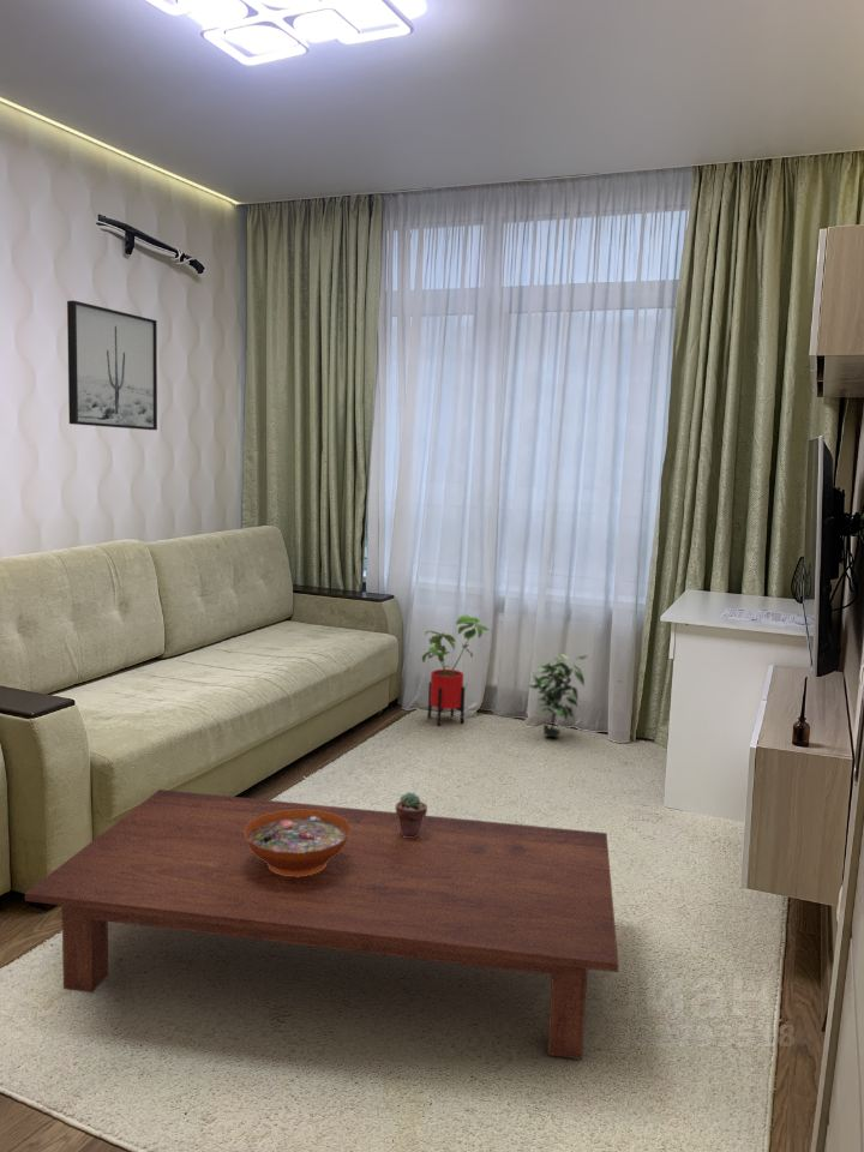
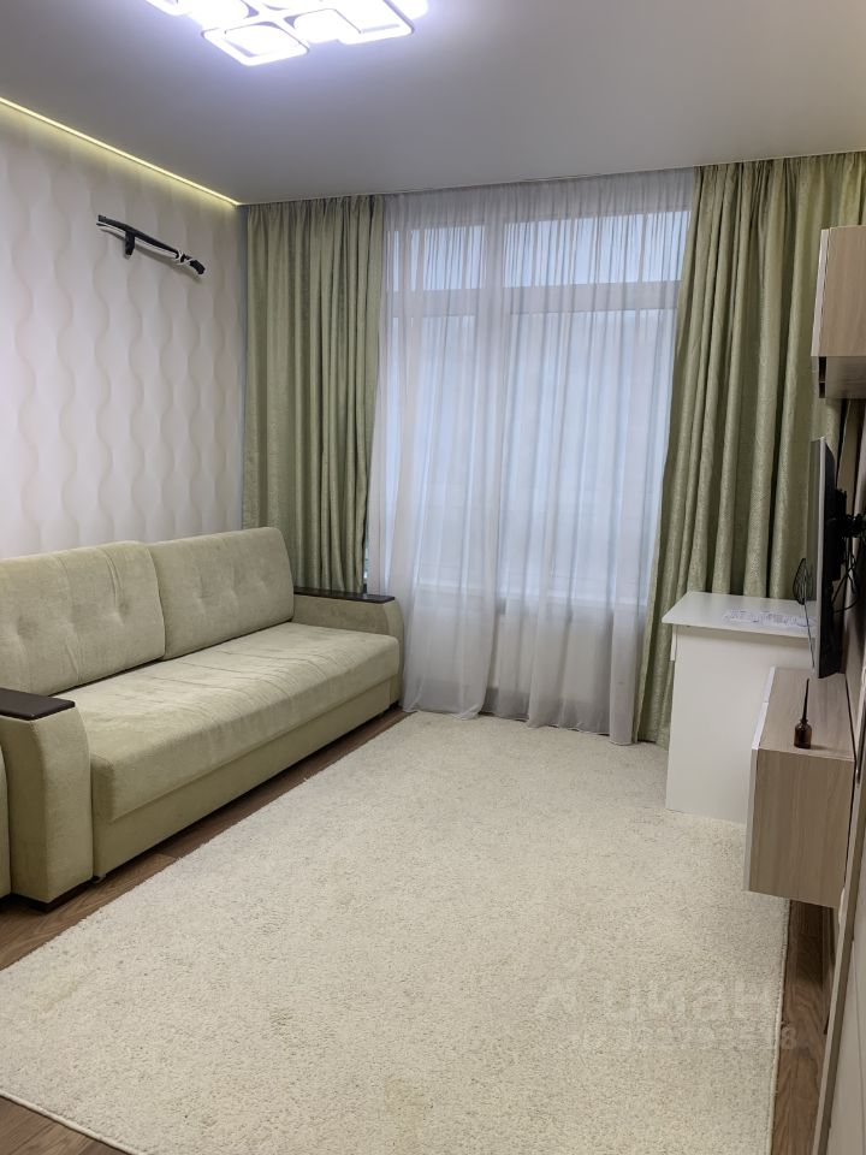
- potted plant (557, 694)
- potted succulent (410, 812)
- decorative bowl (298, 845)
- house plant (449, 667)
- wall art (114, 370)
- coffee table (343, 907)
